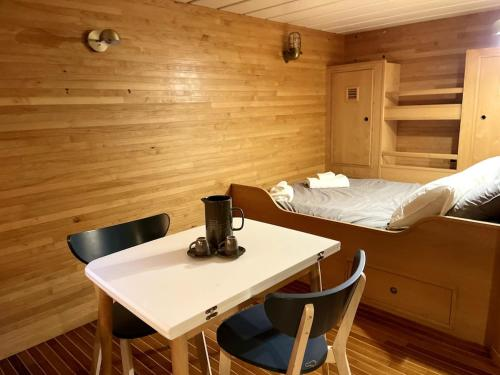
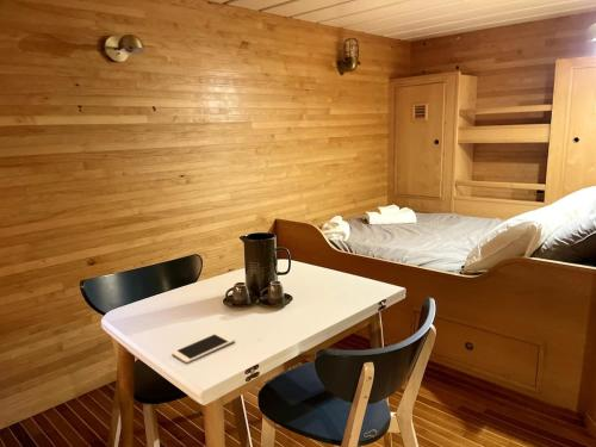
+ cell phone (204, 346)
